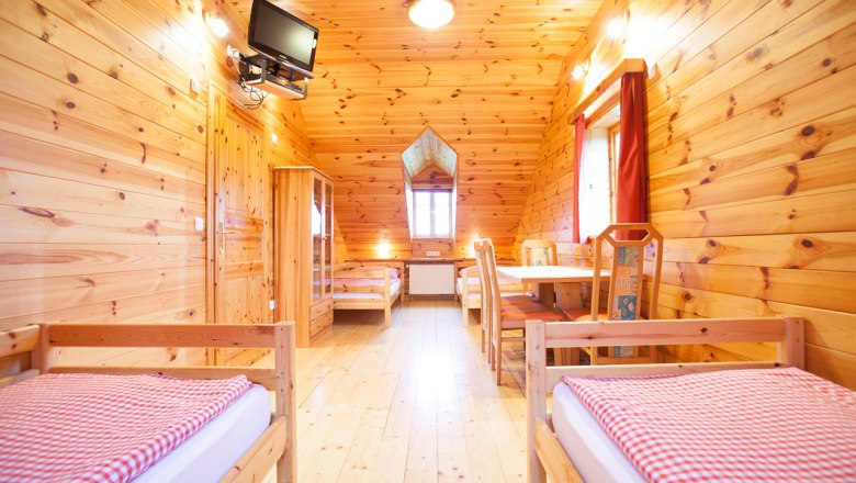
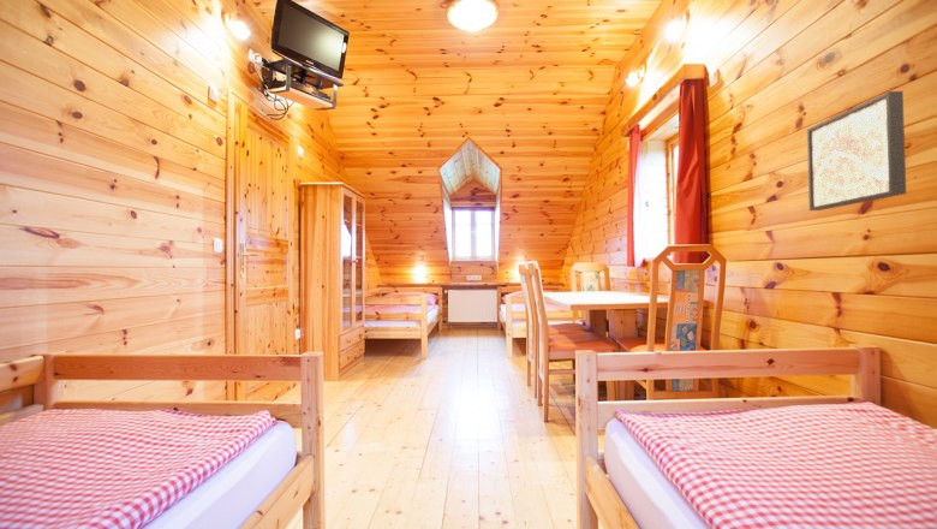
+ wall art (851, 157)
